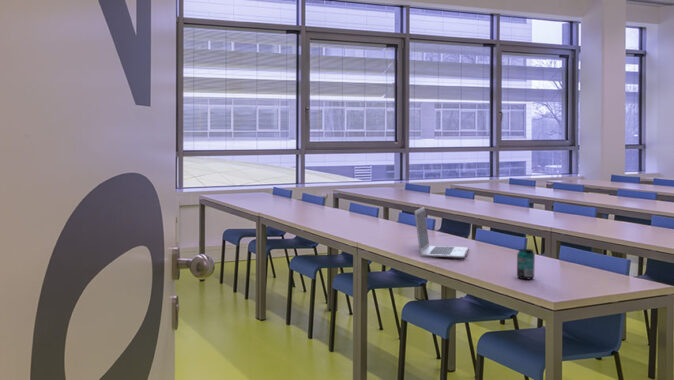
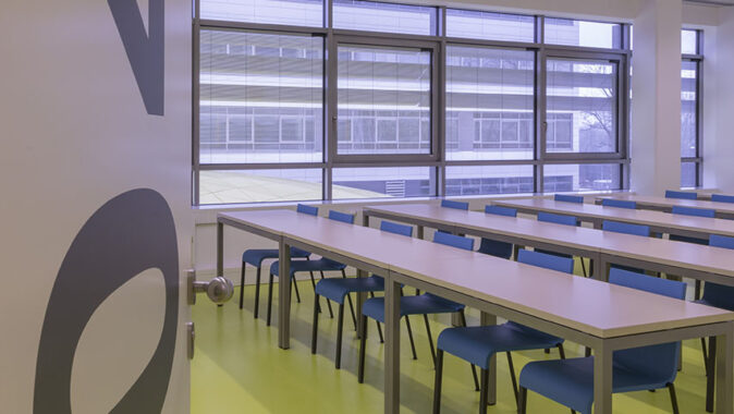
- beverage can (525, 263)
- laptop (427, 231)
